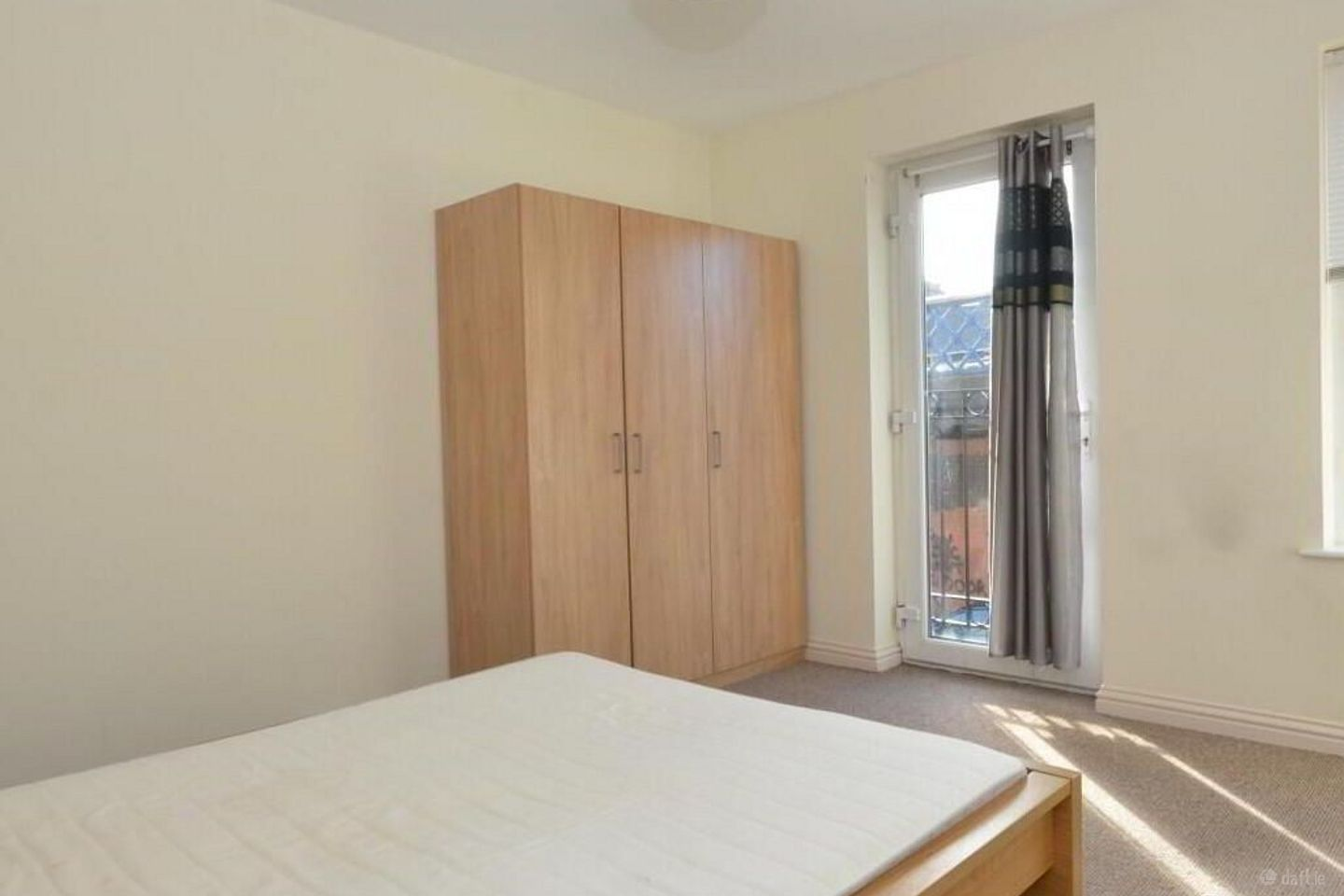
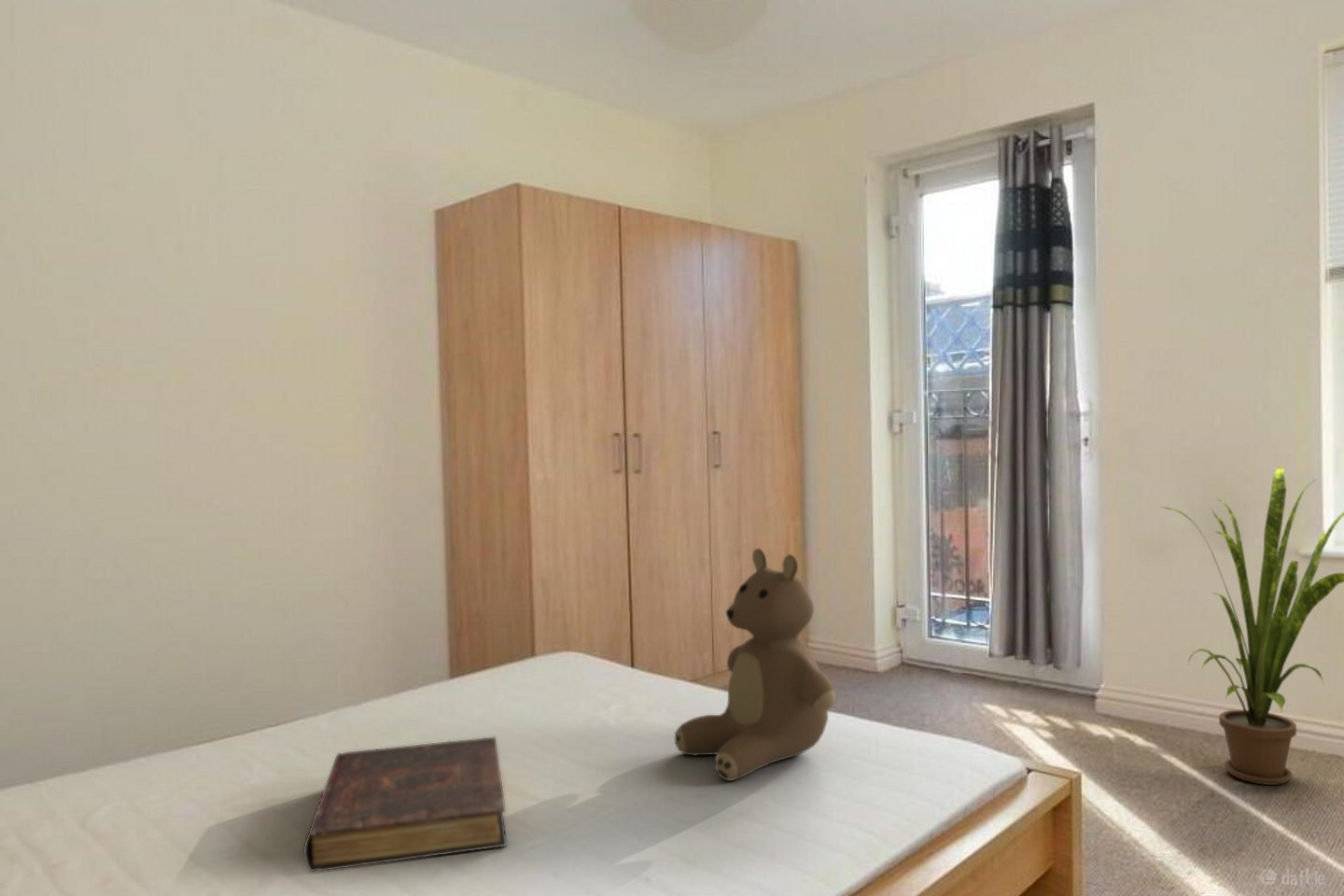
+ book (413, 795)
+ teddy bear (750, 656)
+ house plant (1253, 620)
